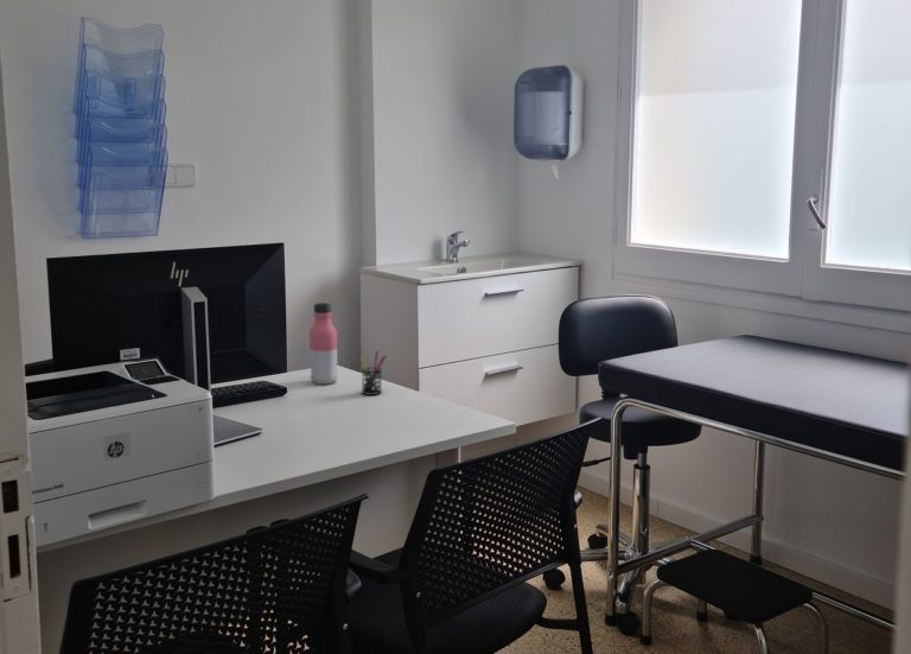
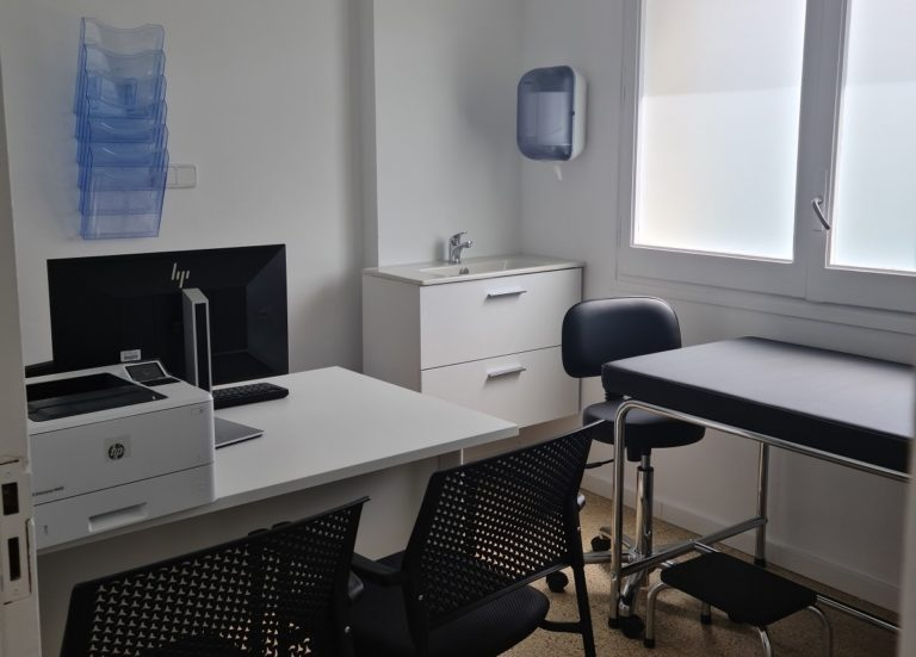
- pen holder (370, 372)
- water bottle (323, 343)
